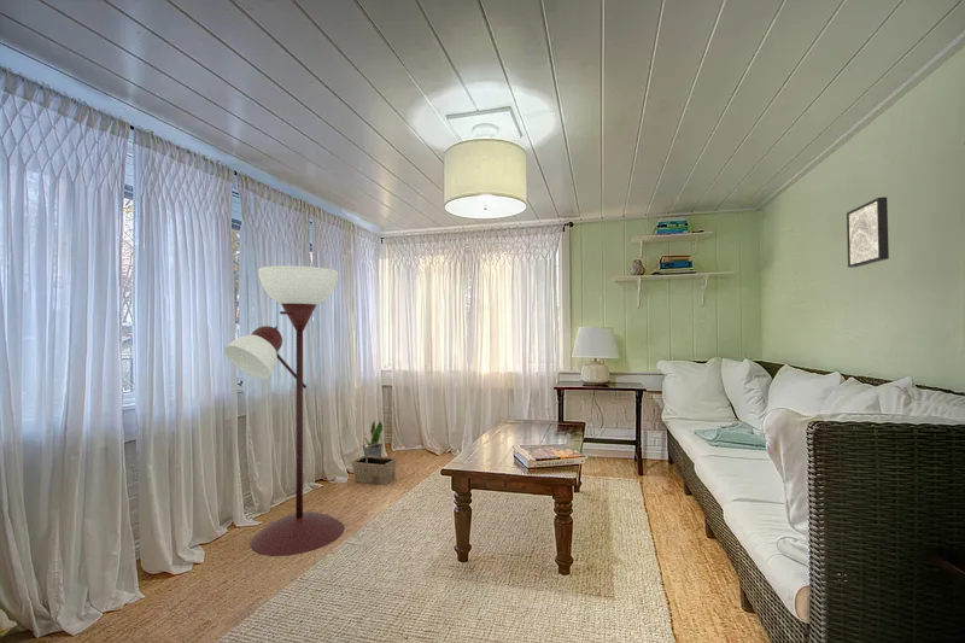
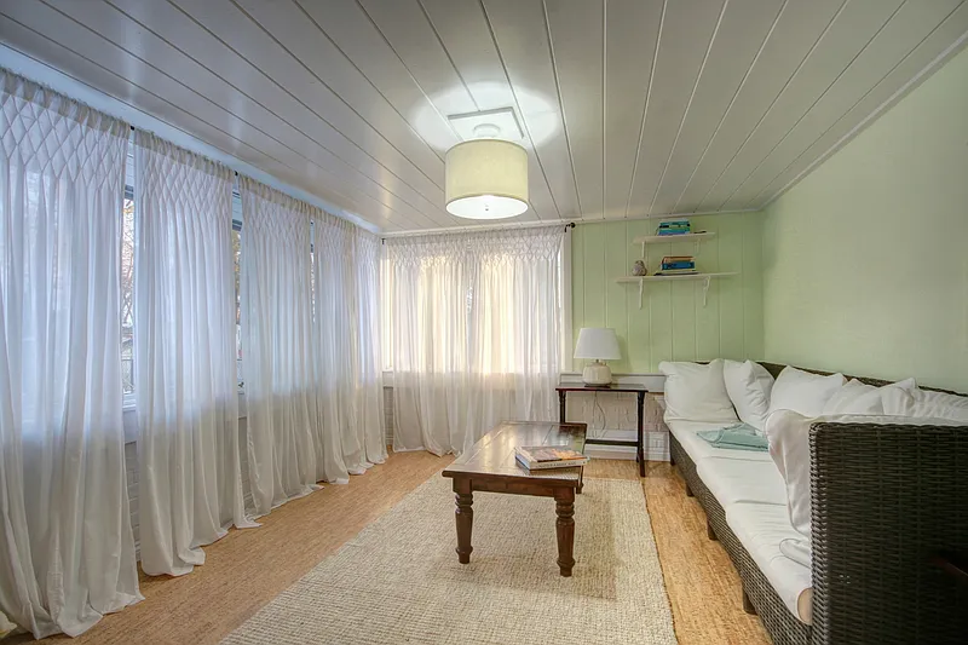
- basket (374, 462)
- wall art (866, 234)
- potted plant (372, 442)
- floor lamp (296, 404)
